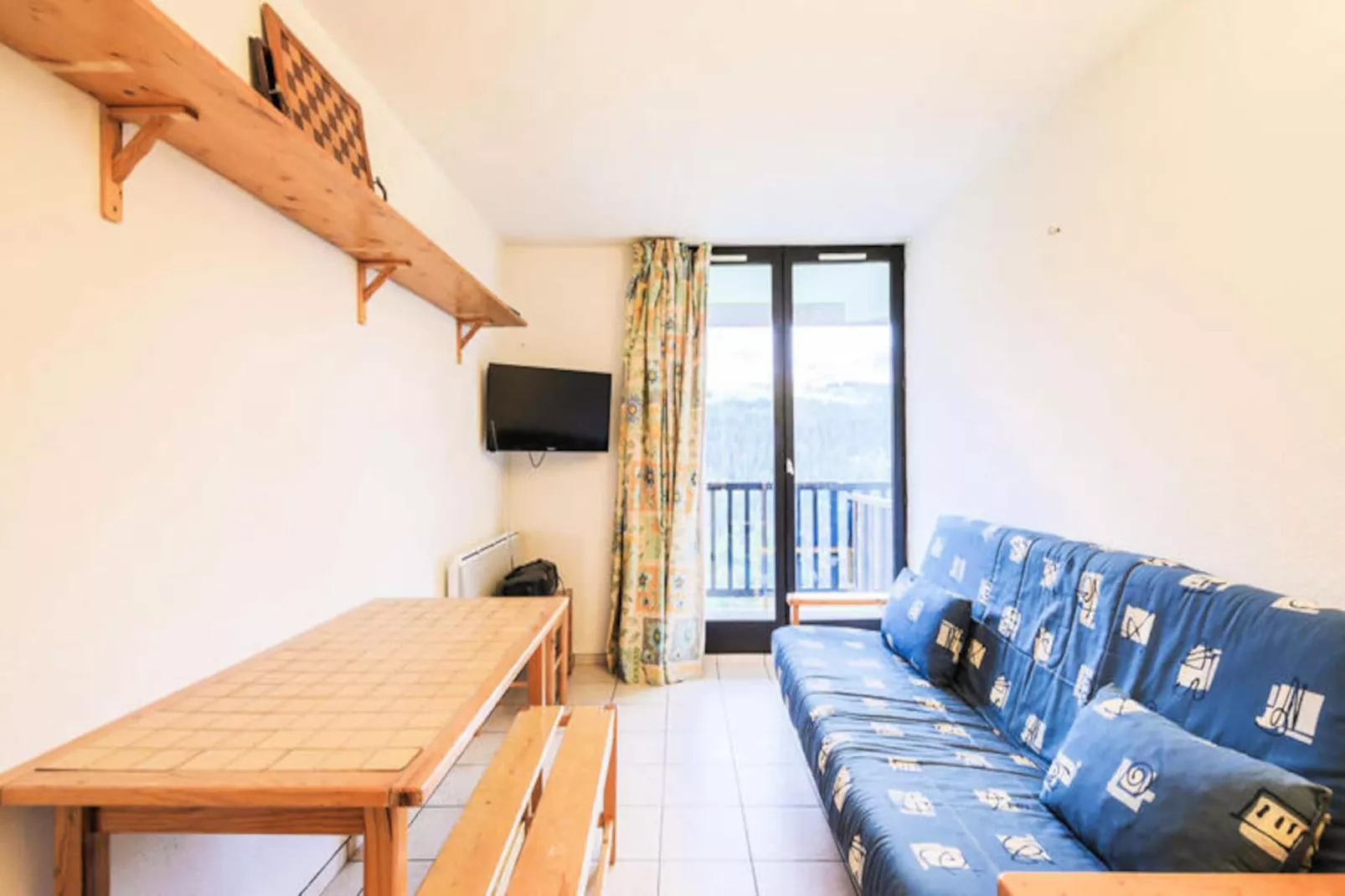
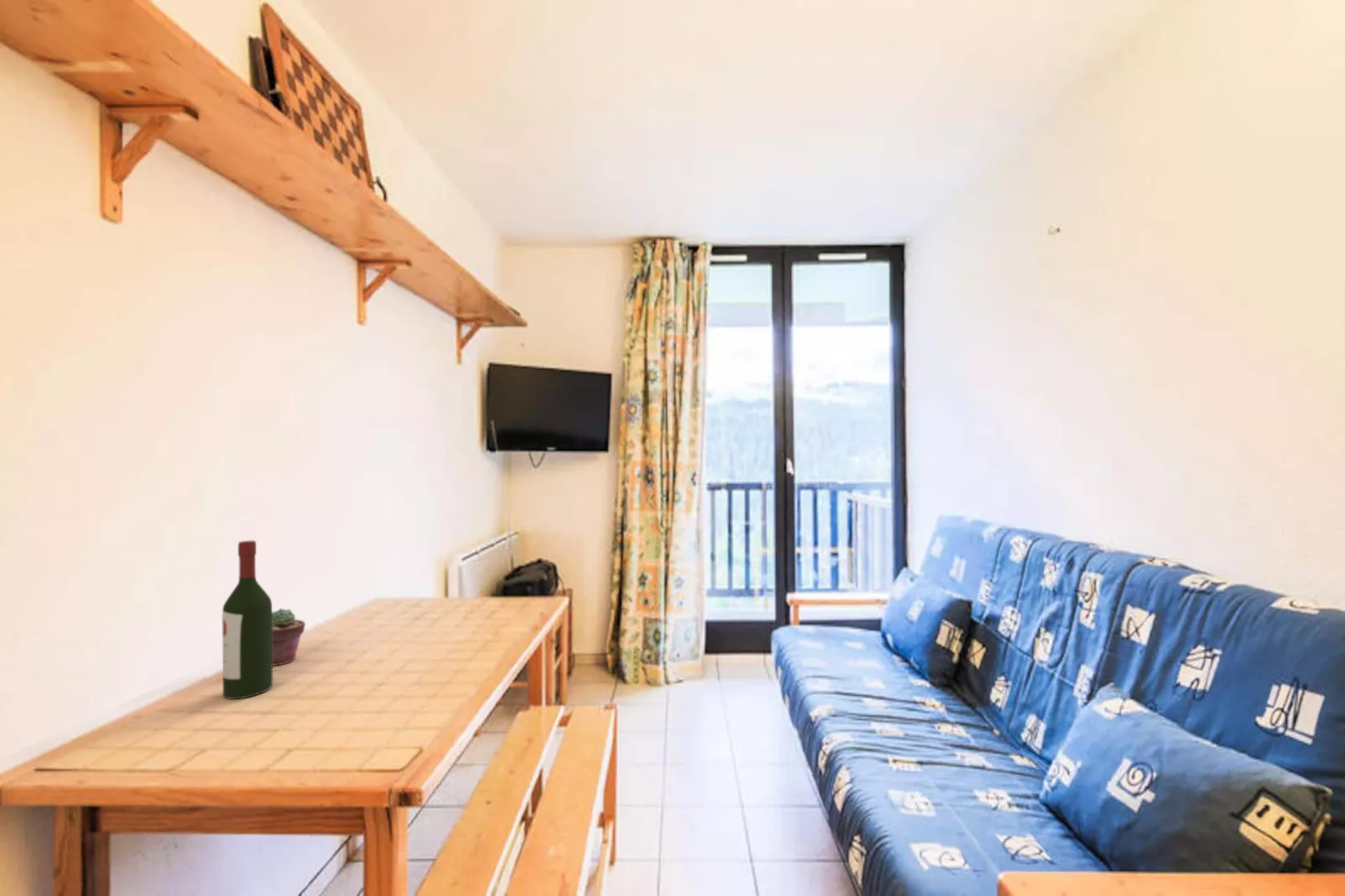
+ potted succulent (281, 635)
+ wine bottle (247, 615)
